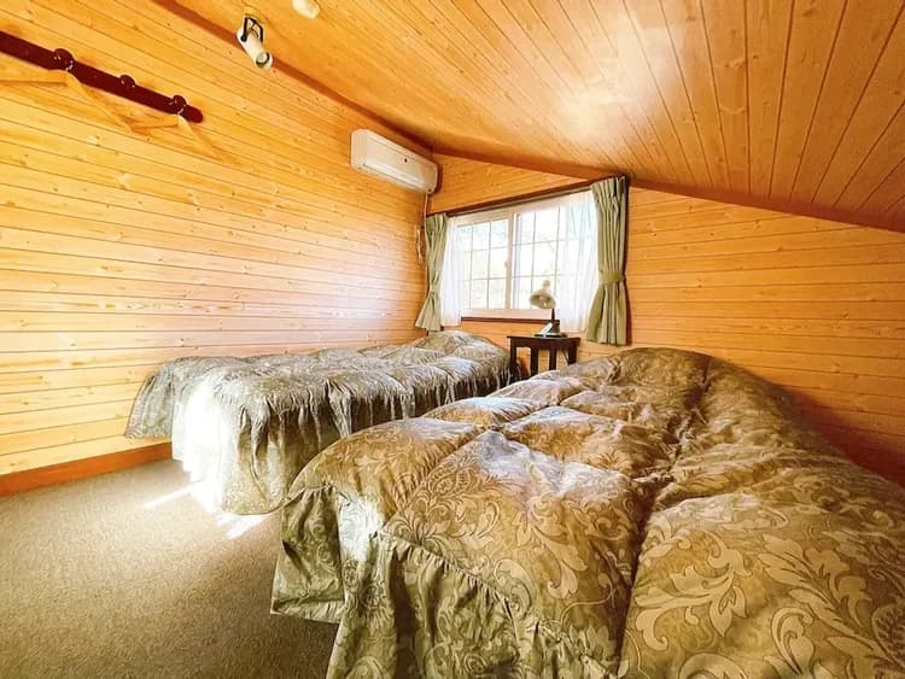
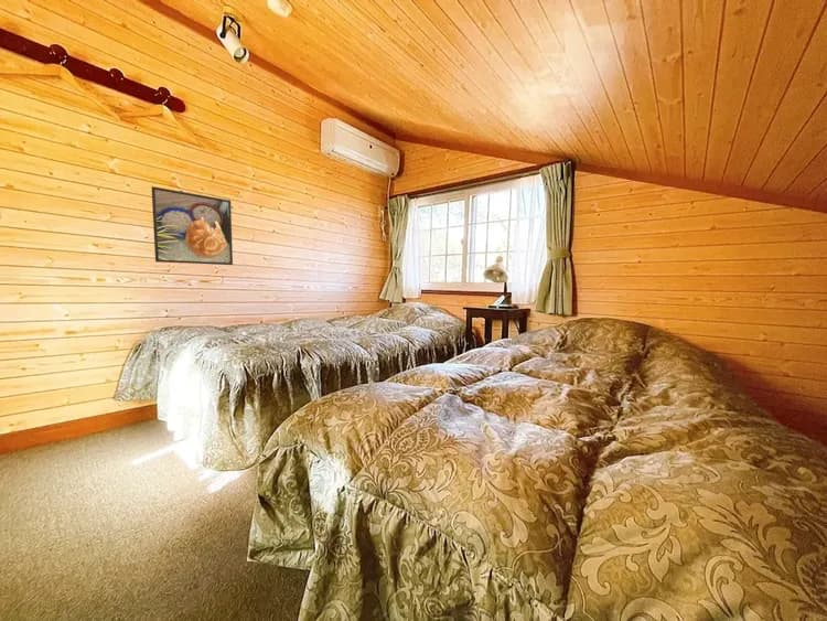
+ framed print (195, 228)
